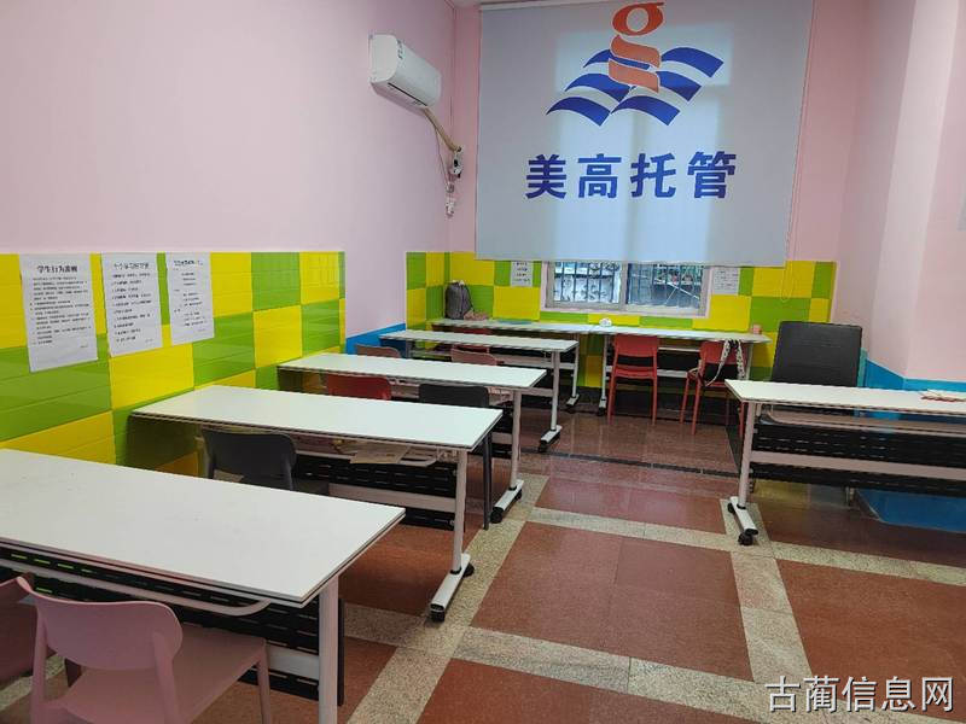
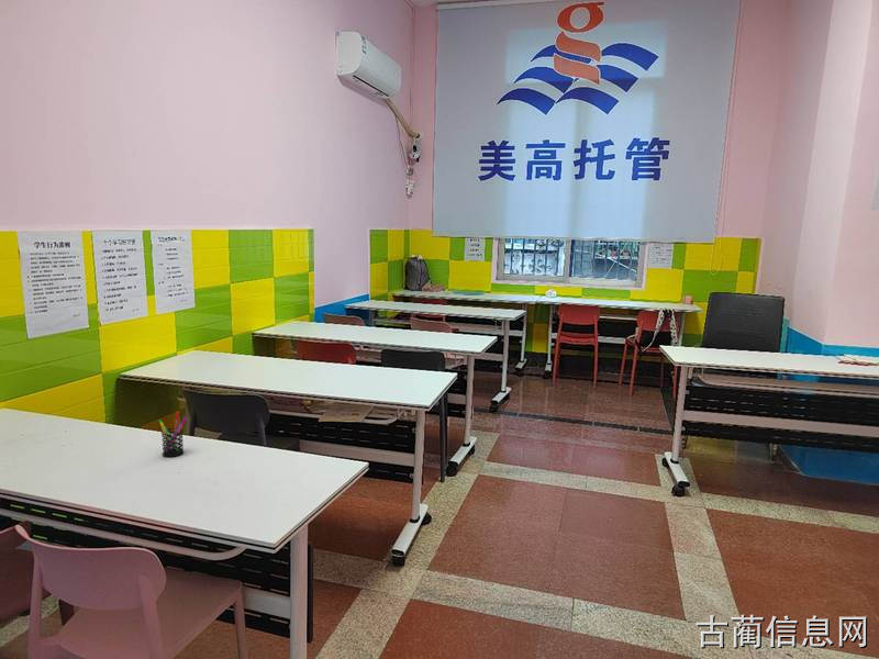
+ pen holder (170, 433)
